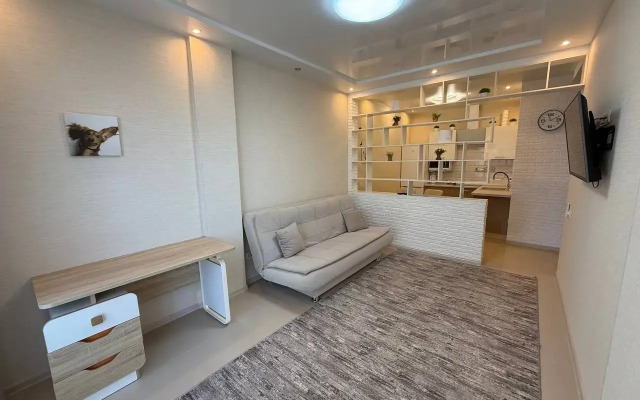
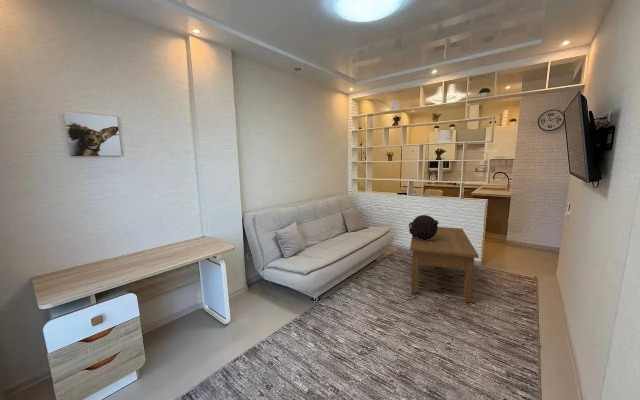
+ coffee table (438, 256)
+ decorative sphere (425, 226)
